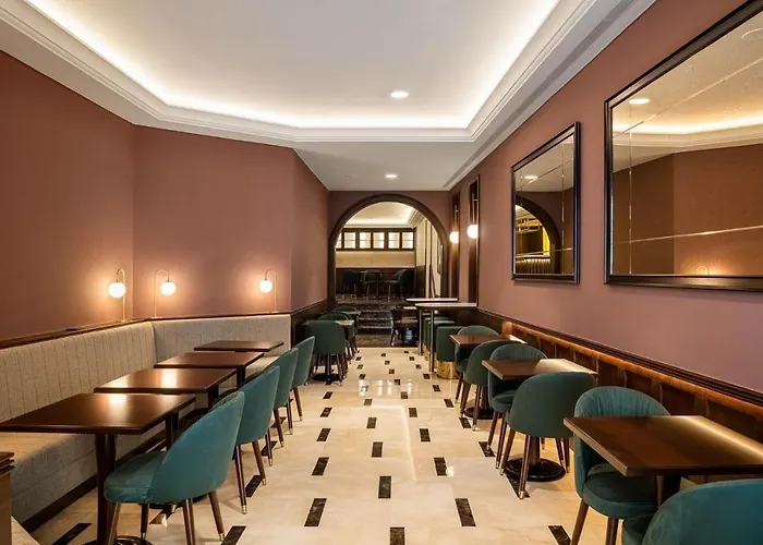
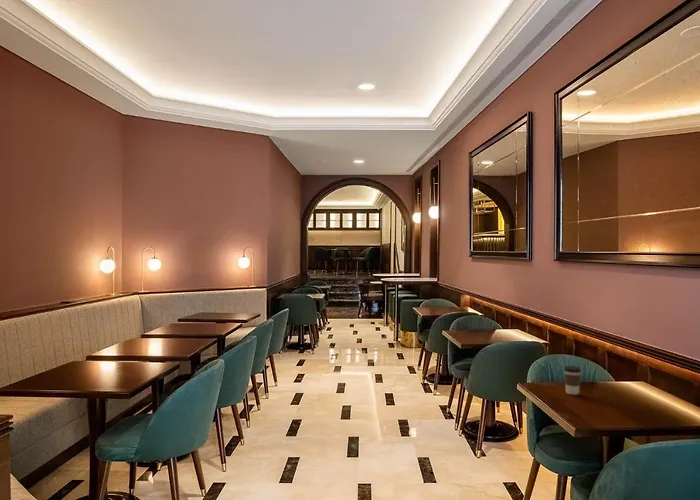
+ coffee cup (572, 380)
